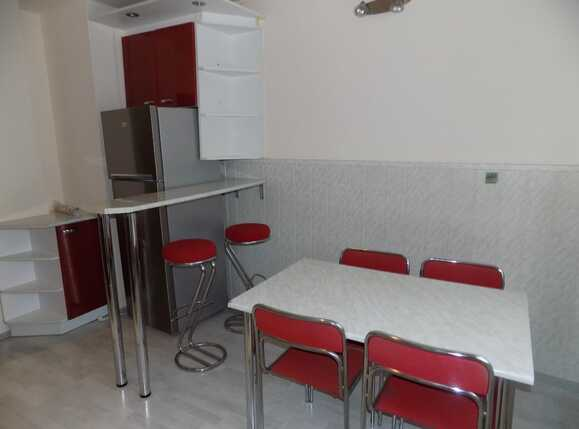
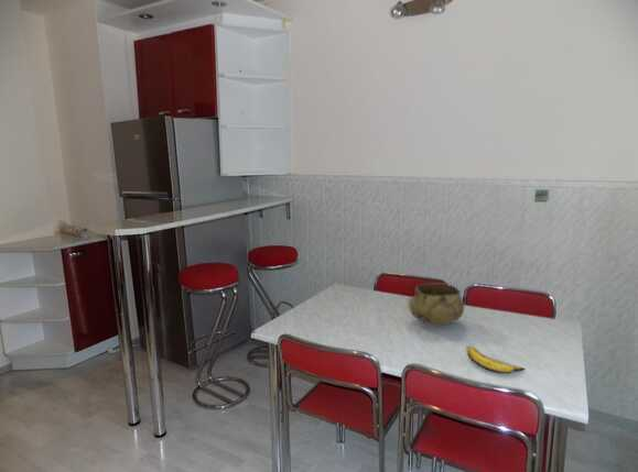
+ banana (493, 360)
+ decorative bowl (436, 305)
